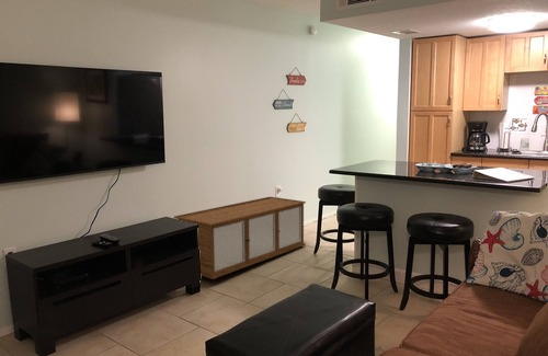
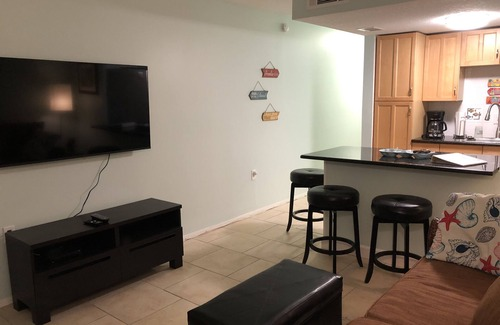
- storage cabinet (244, 233)
